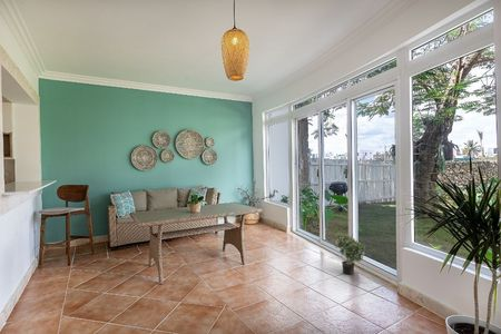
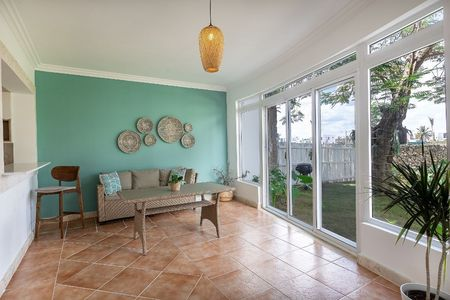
- potted plant (346, 253)
